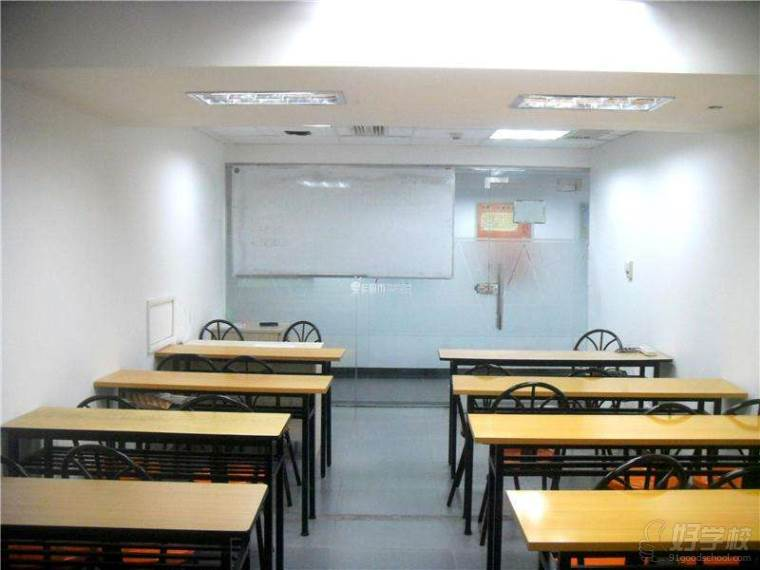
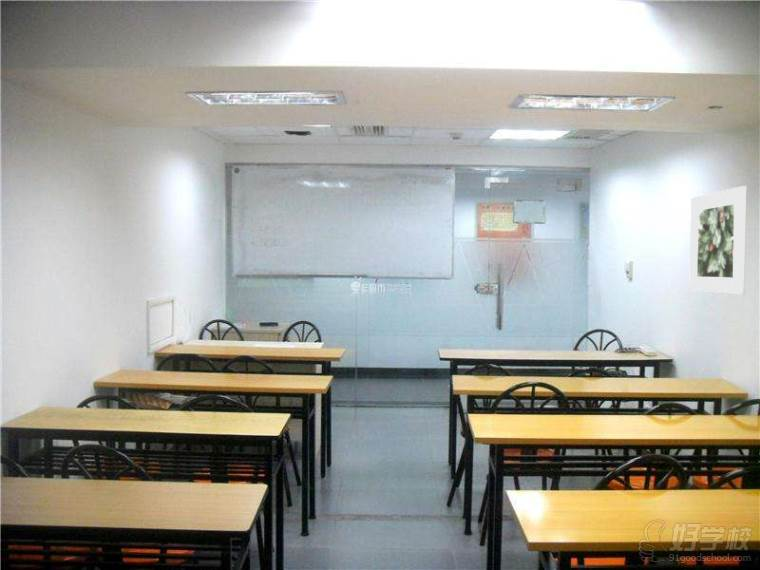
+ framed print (715, 242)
